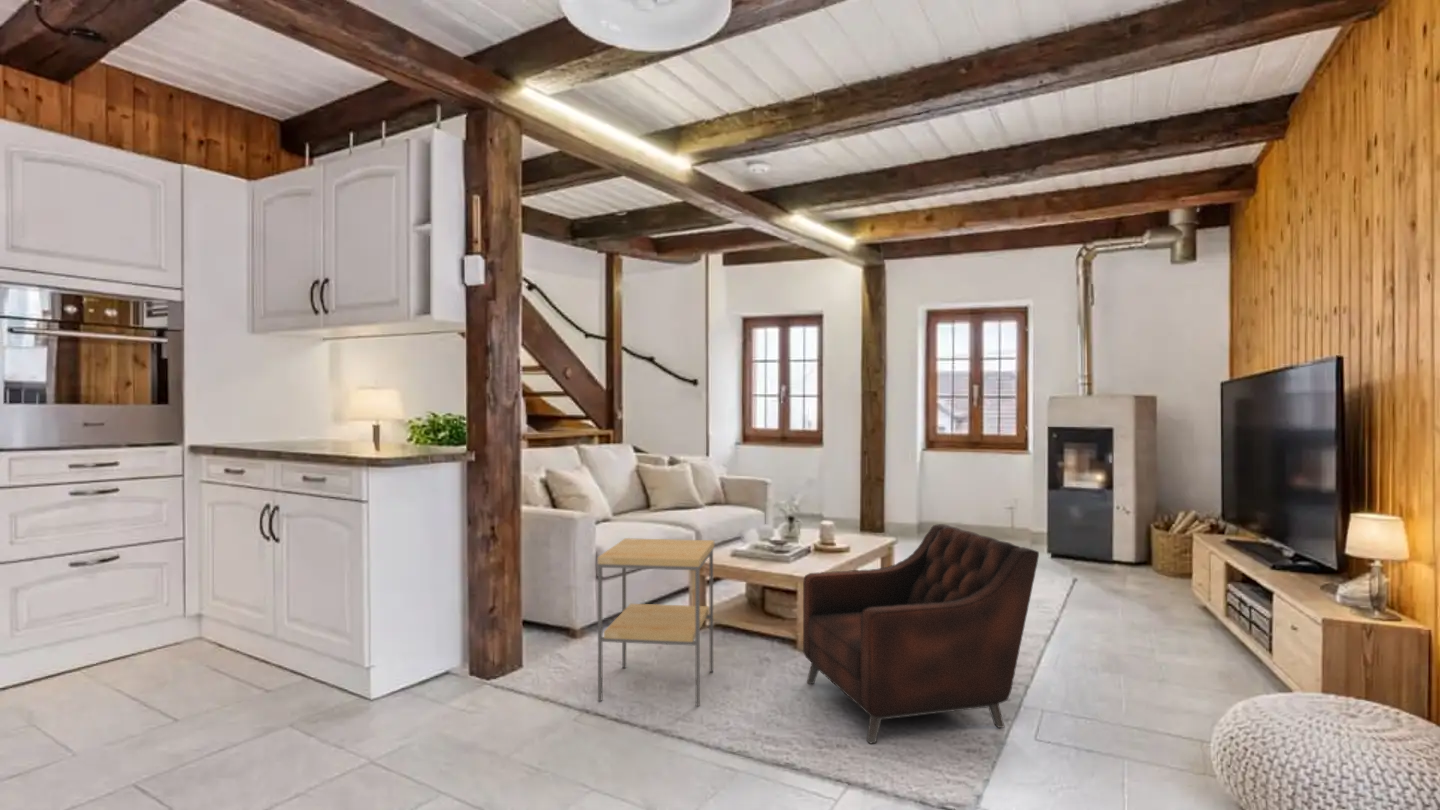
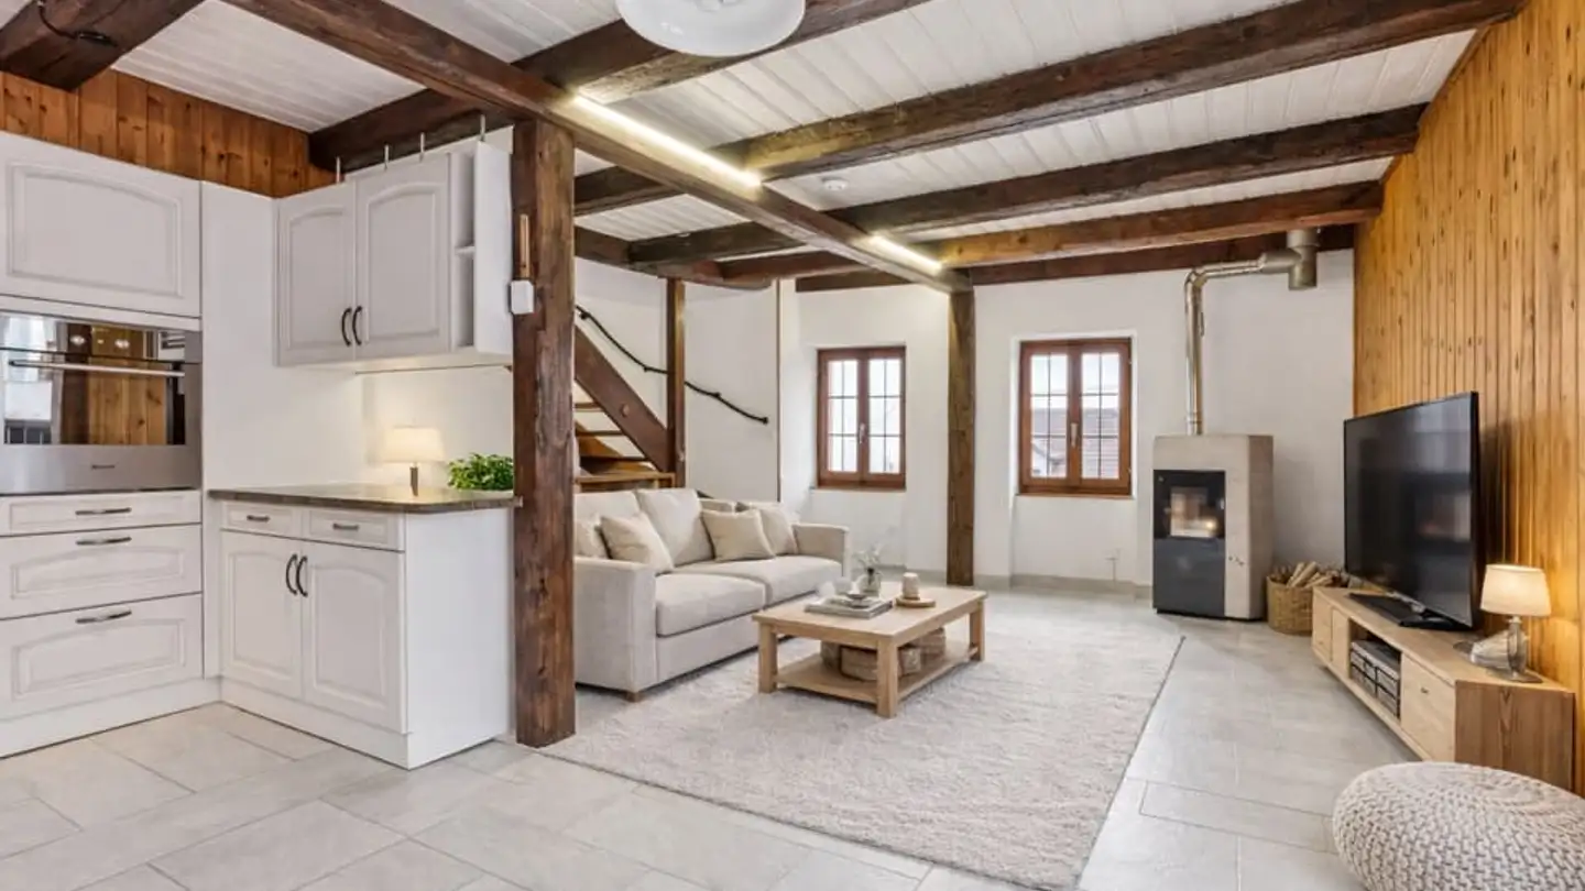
- side table (659, 616)
- armchair (912, 619)
